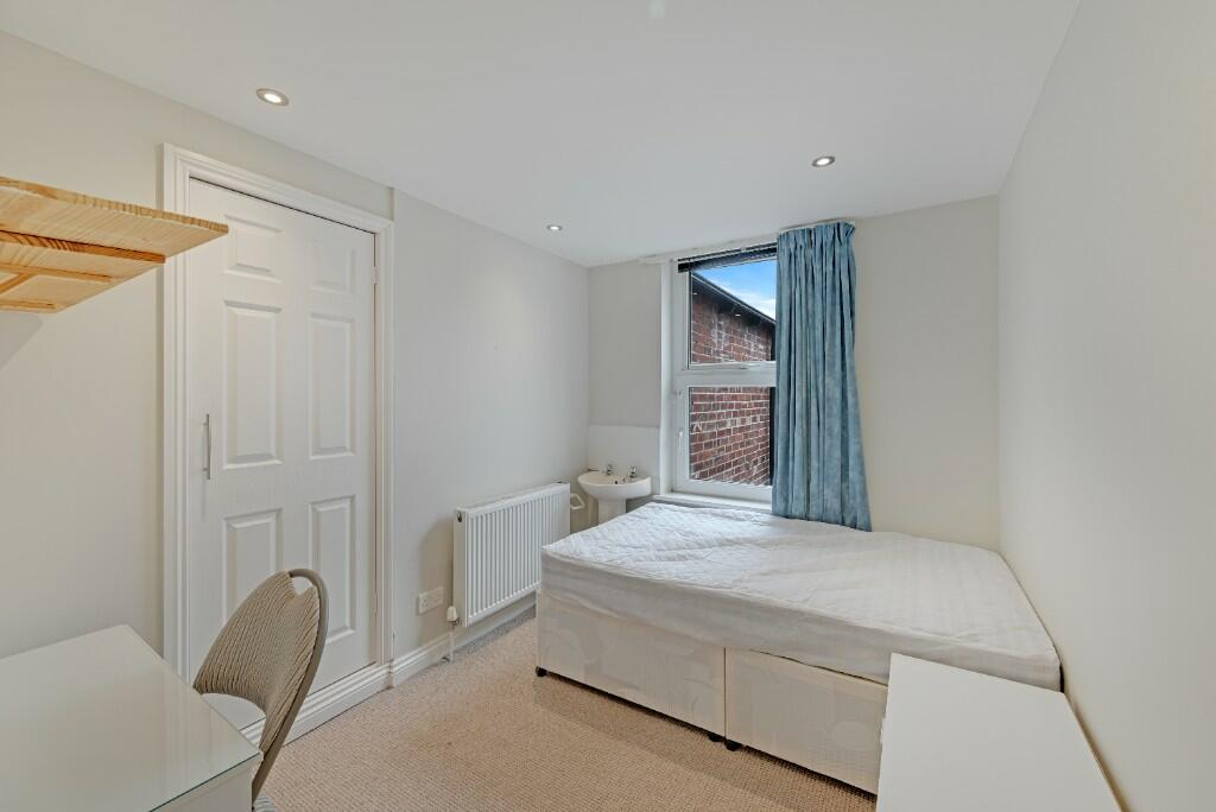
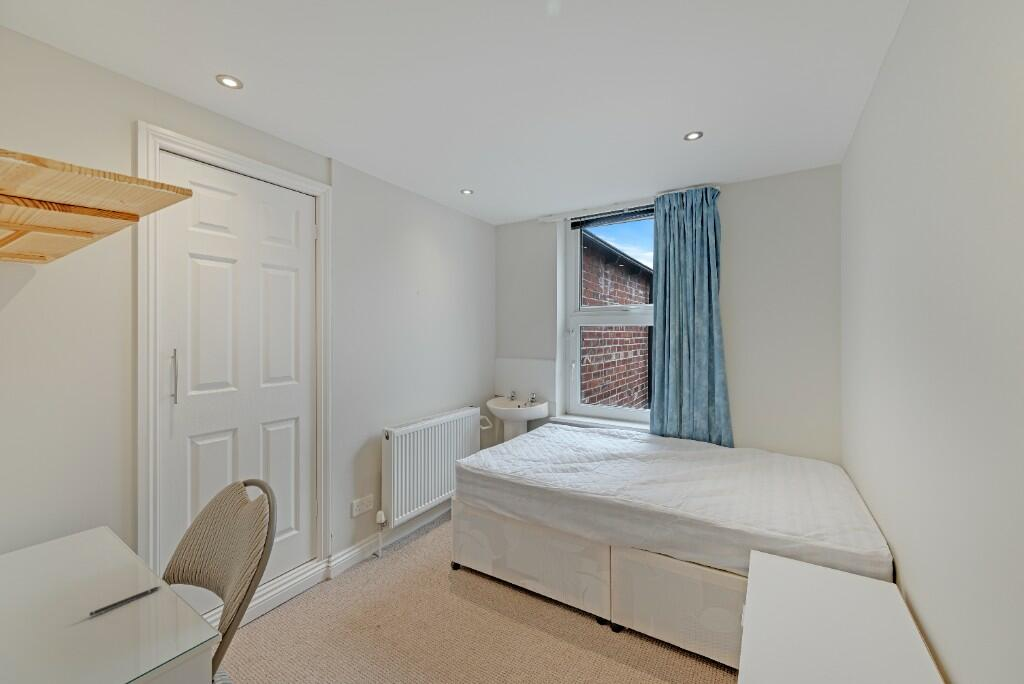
+ pen (127, 599)
